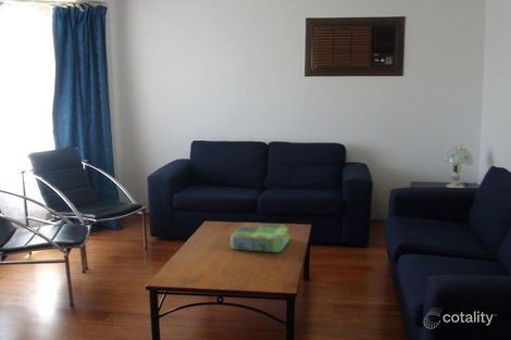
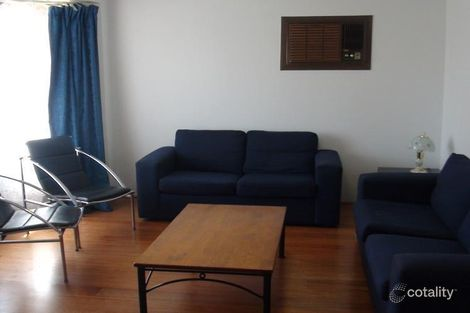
- board game (261, 236)
